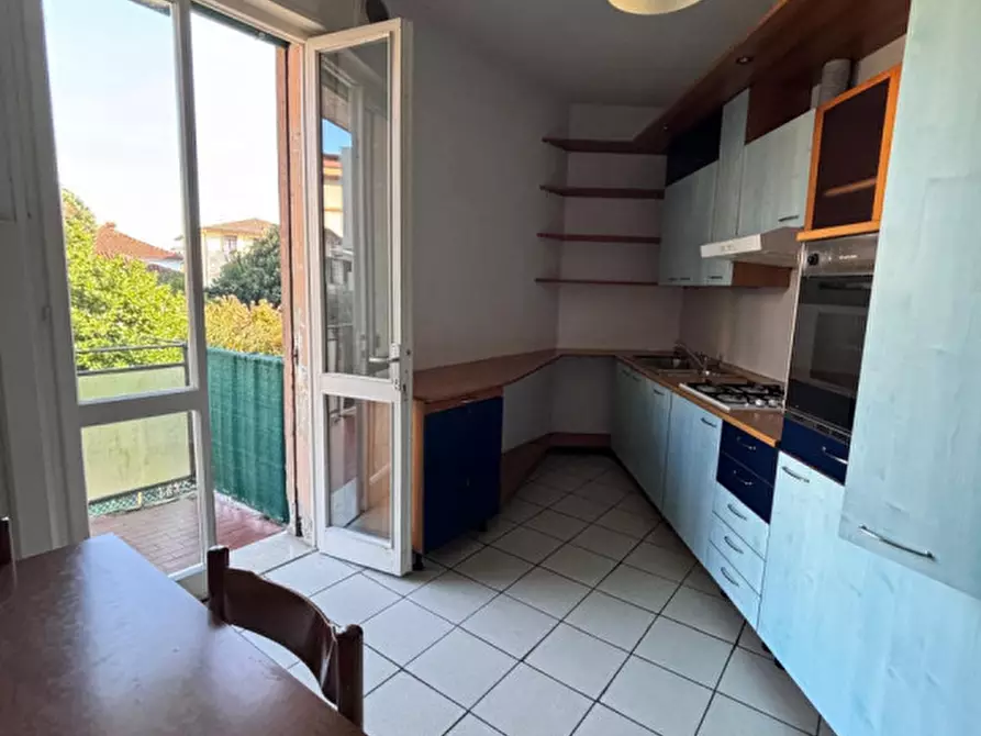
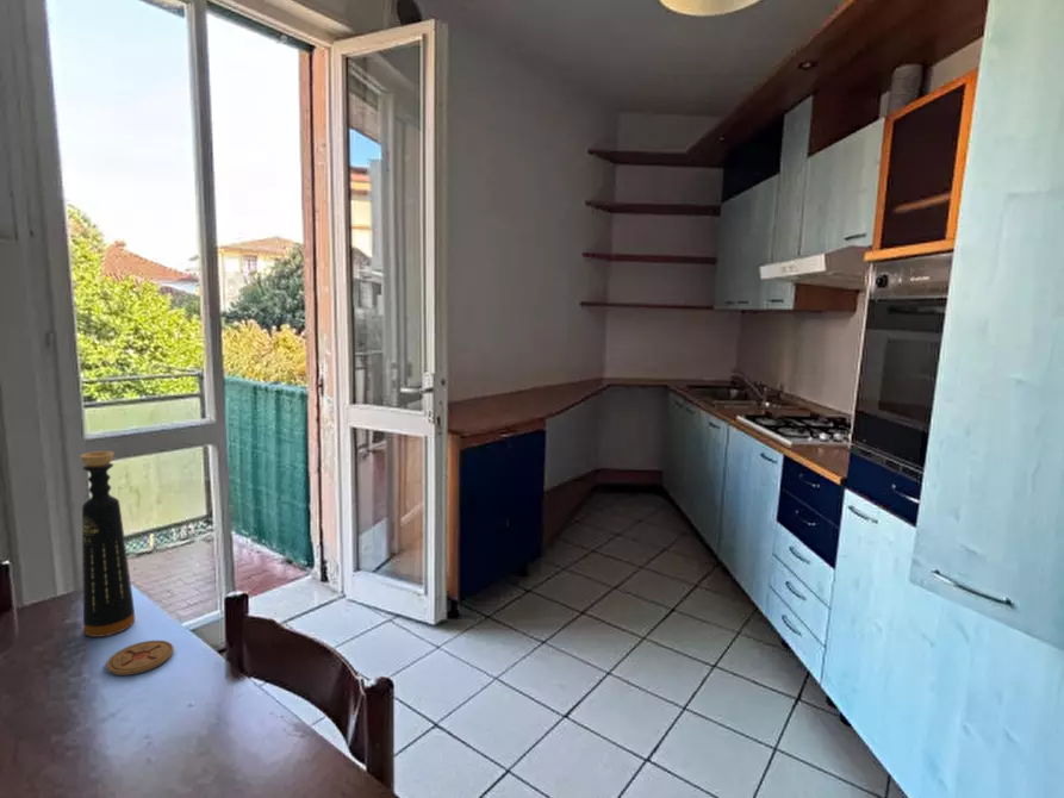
+ coaster (141, 656)
+ bottle (104, 542)
